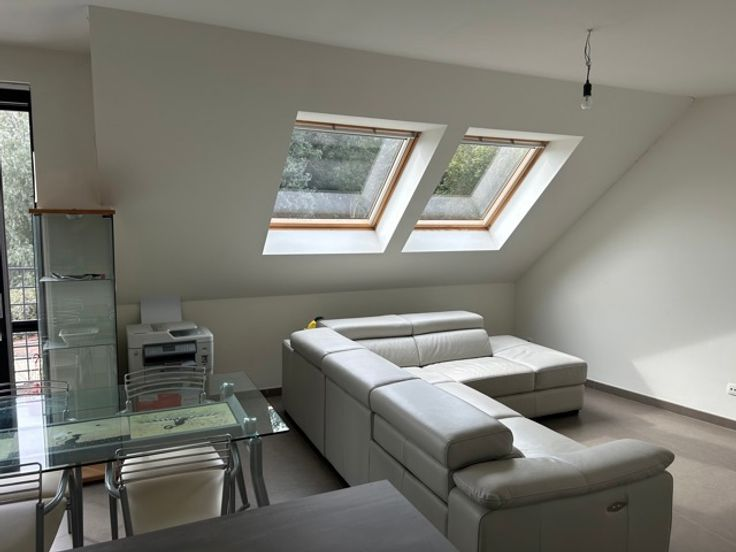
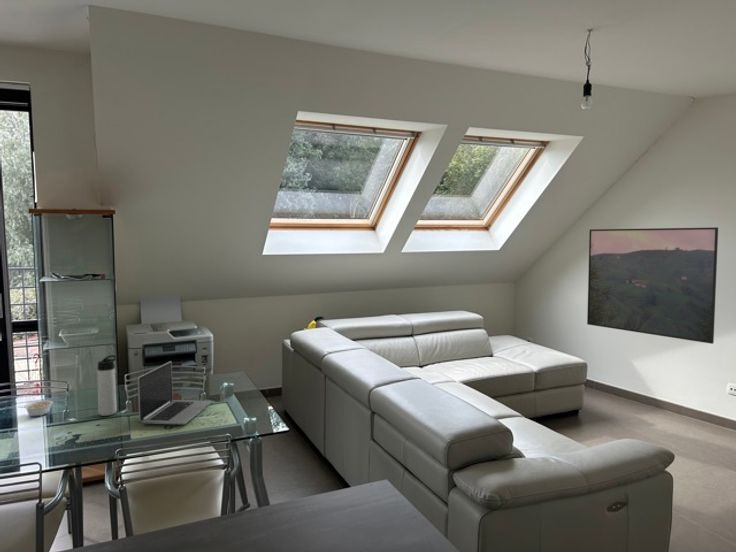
+ laptop (172, 391)
+ thermos bottle (108, 385)
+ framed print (645, 281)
+ legume (38, 408)
